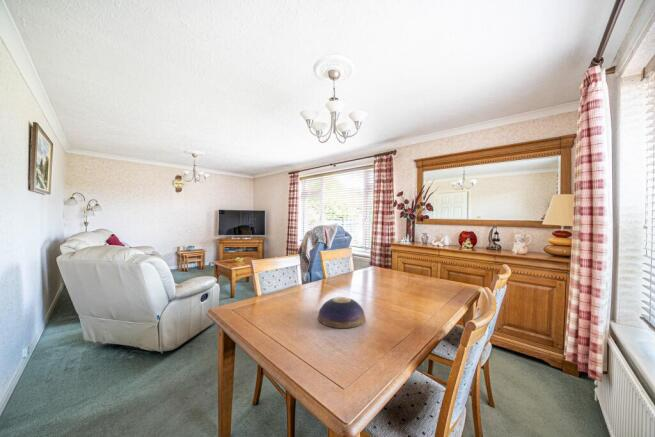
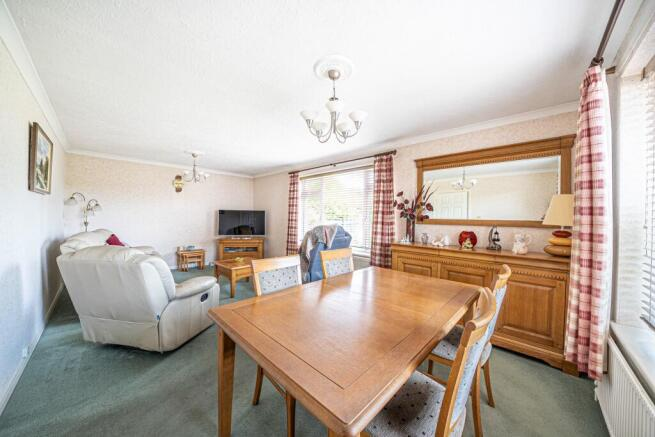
- decorative bowl (341, 307)
